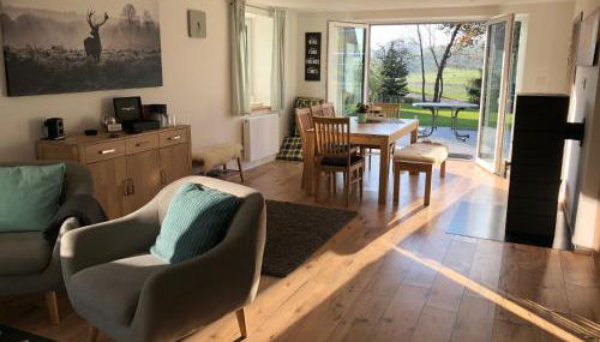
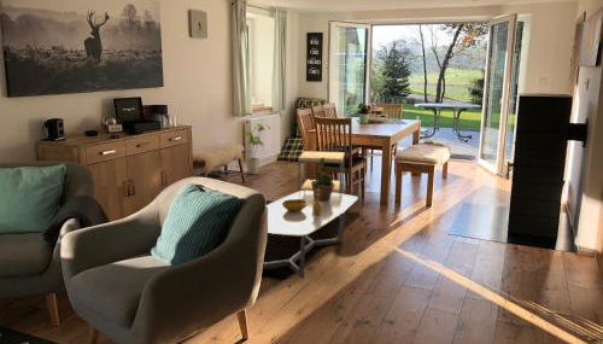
+ coffee table (302, 232)
+ side table (315, 182)
+ house plant (256, 148)
+ potted plant (323, 177)
+ decorative bowl (302, 199)
